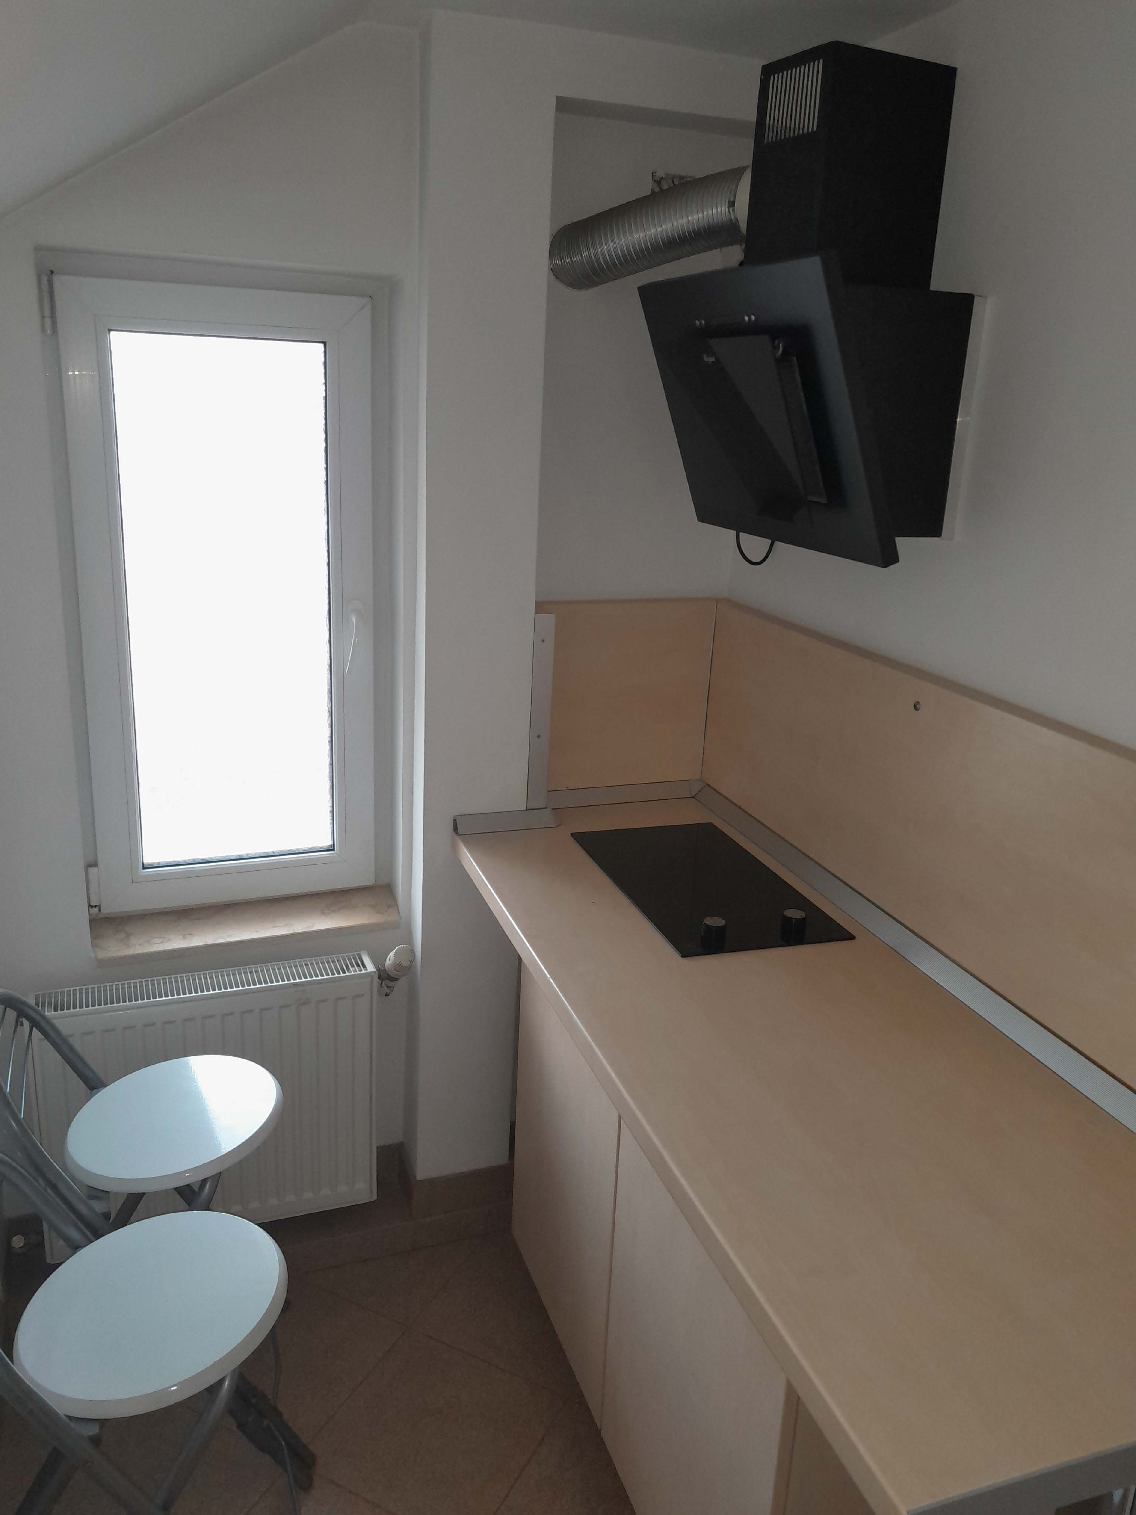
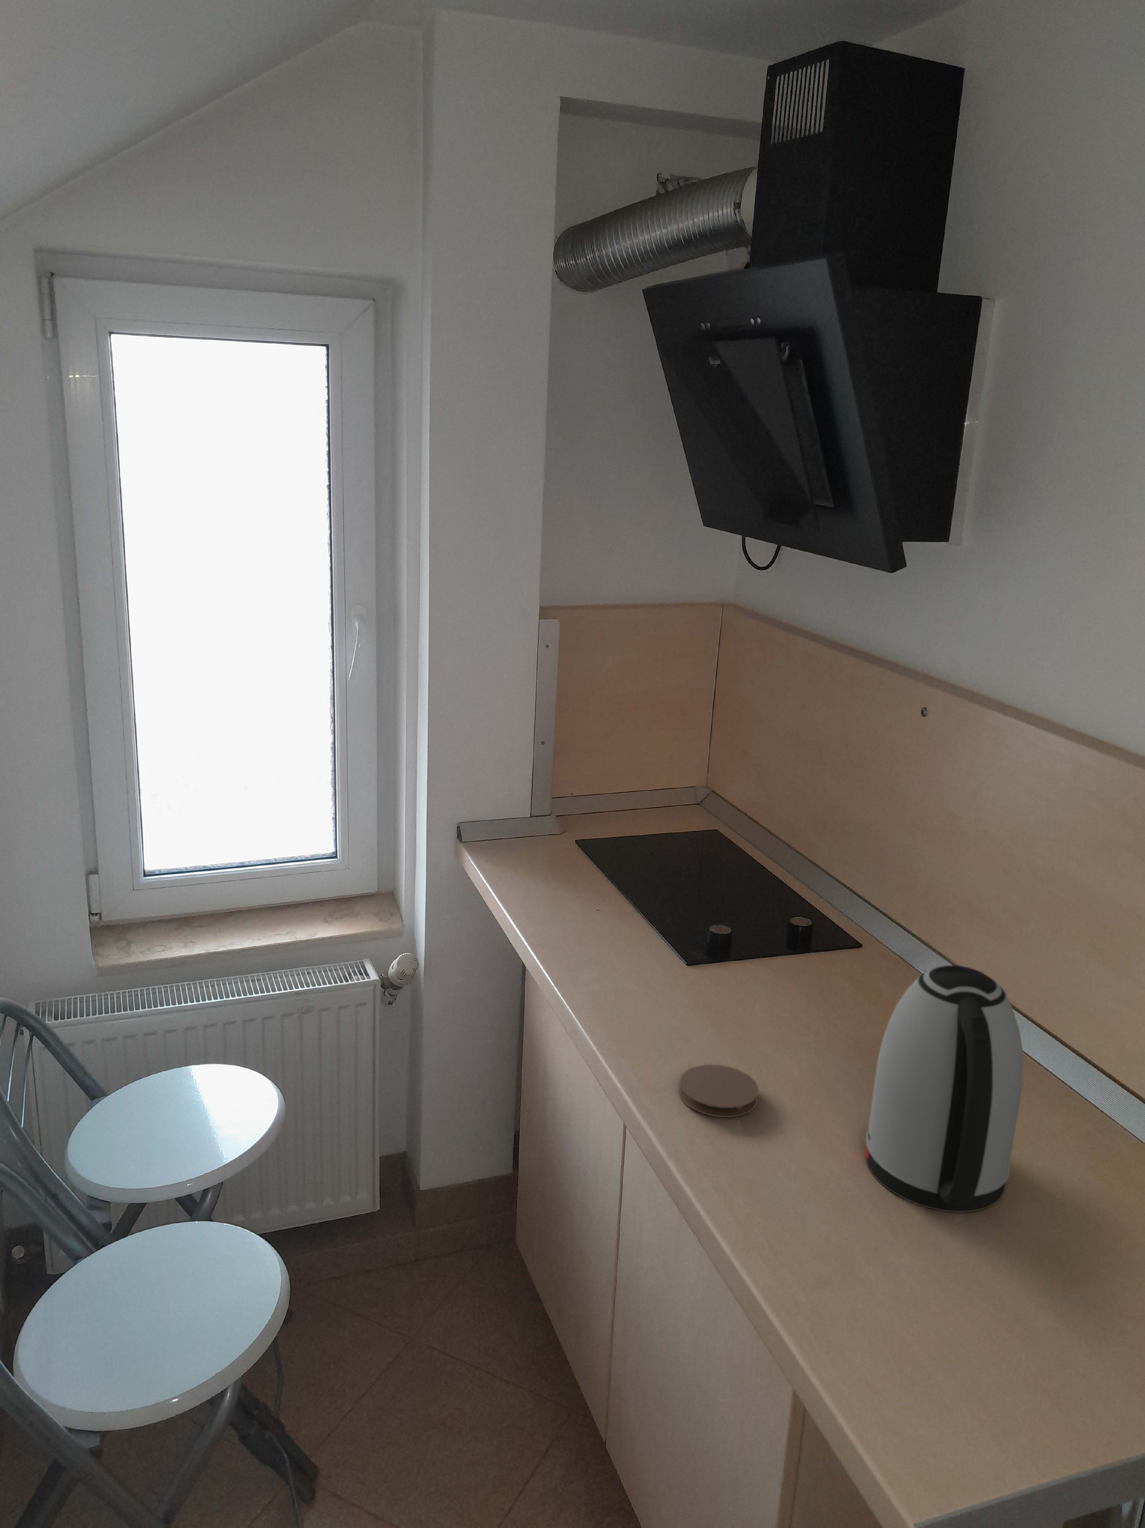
+ coaster (718, 1090)
+ kettle (954, 1088)
